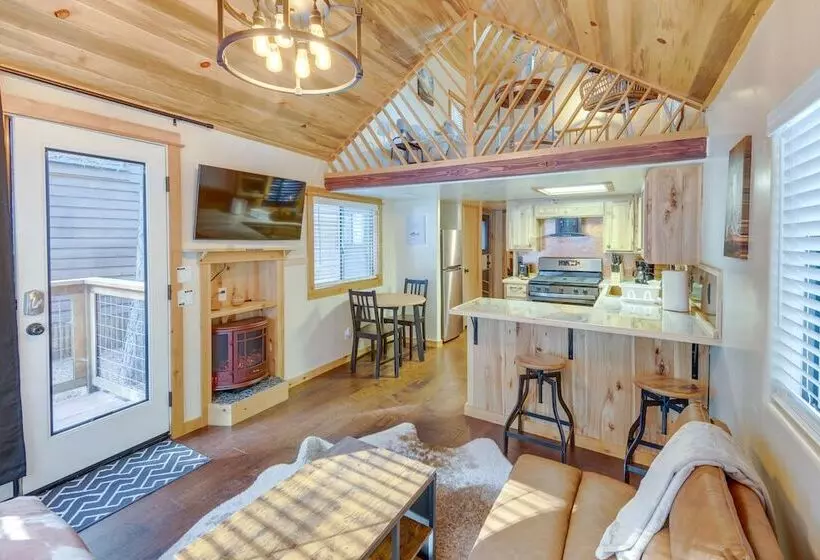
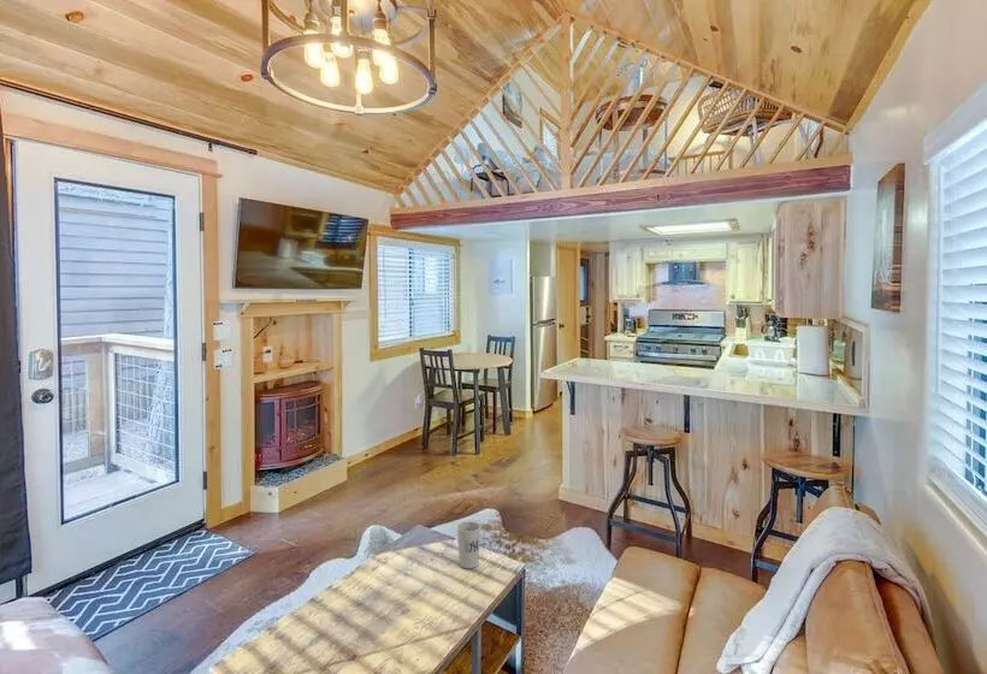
+ cup (468, 544)
